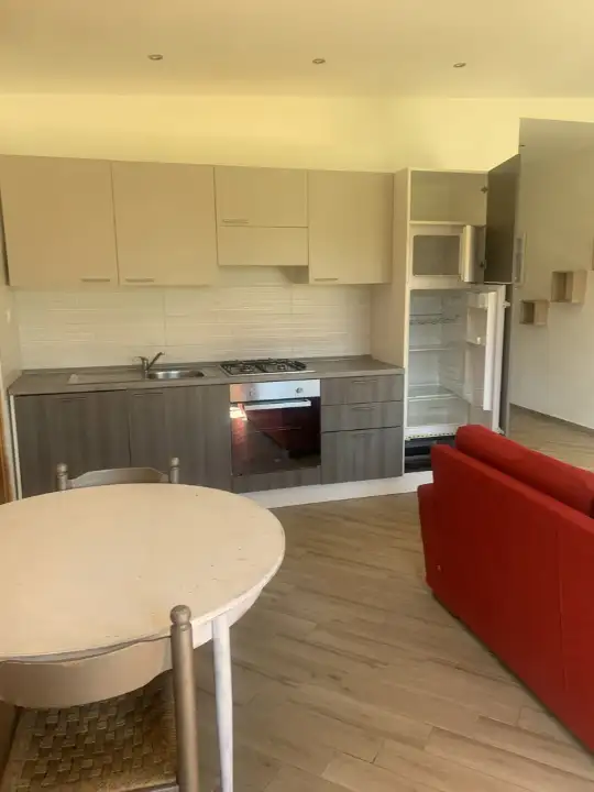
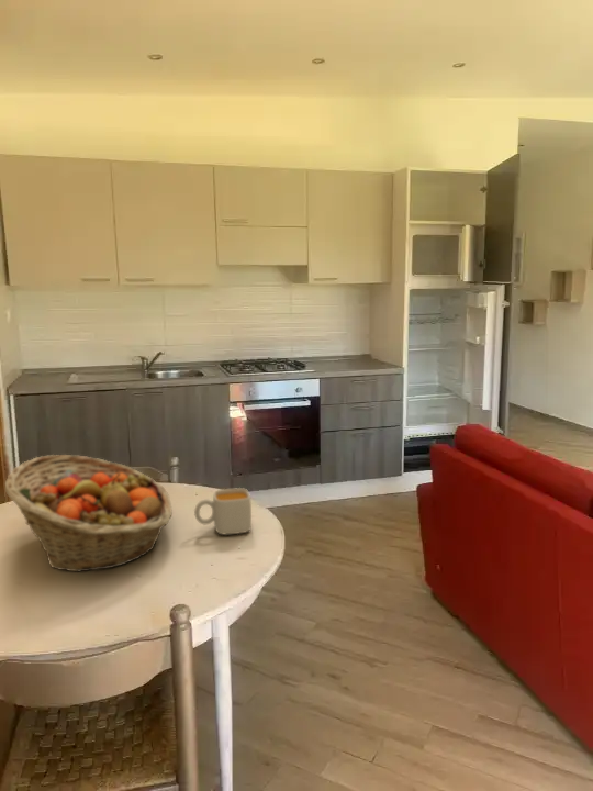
+ fruit basket (93, 504)
+ mug (222, 512)
